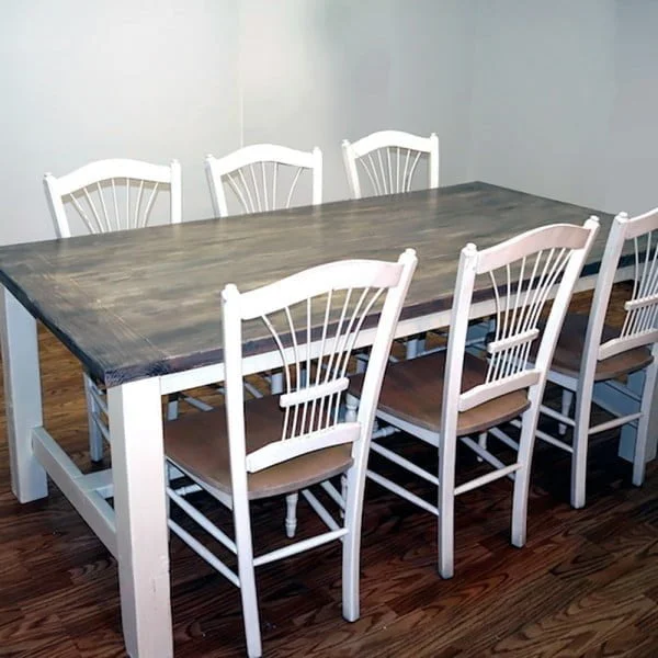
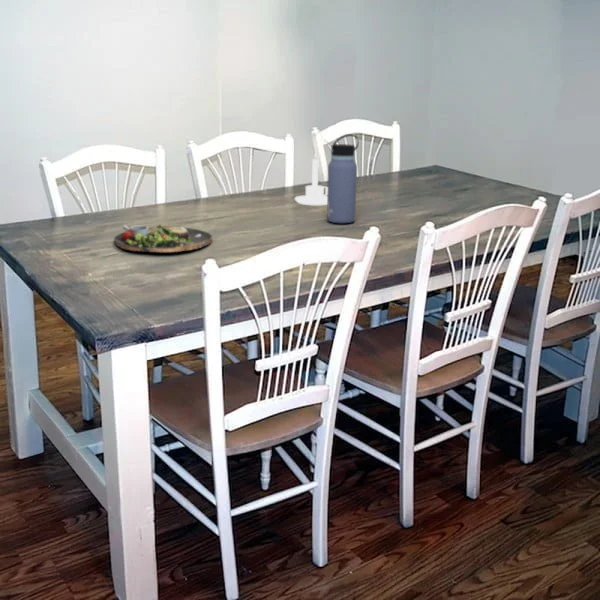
+ candle holder (315, 177)
+ dinner plate (163, 231)
+ water bottle (342, 177)
